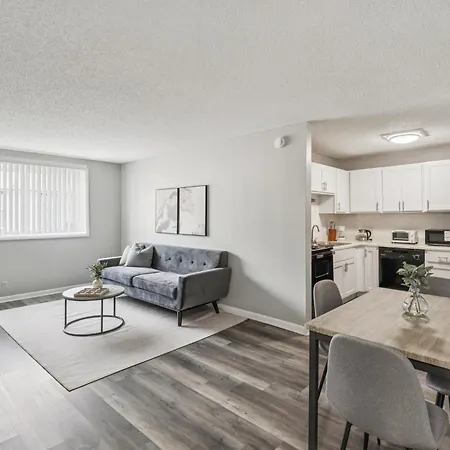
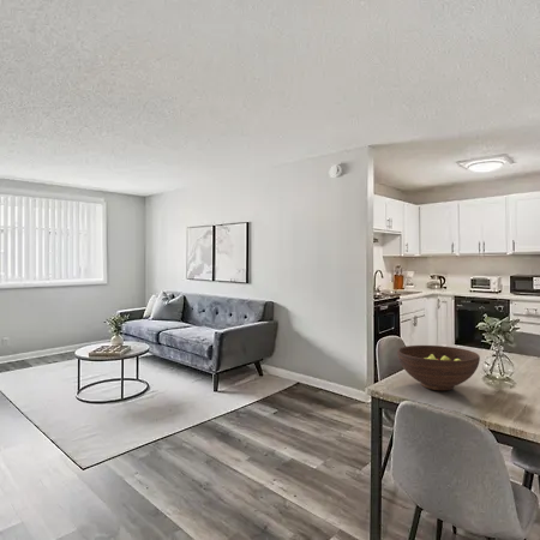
+ fruit bowl (437, 370)
